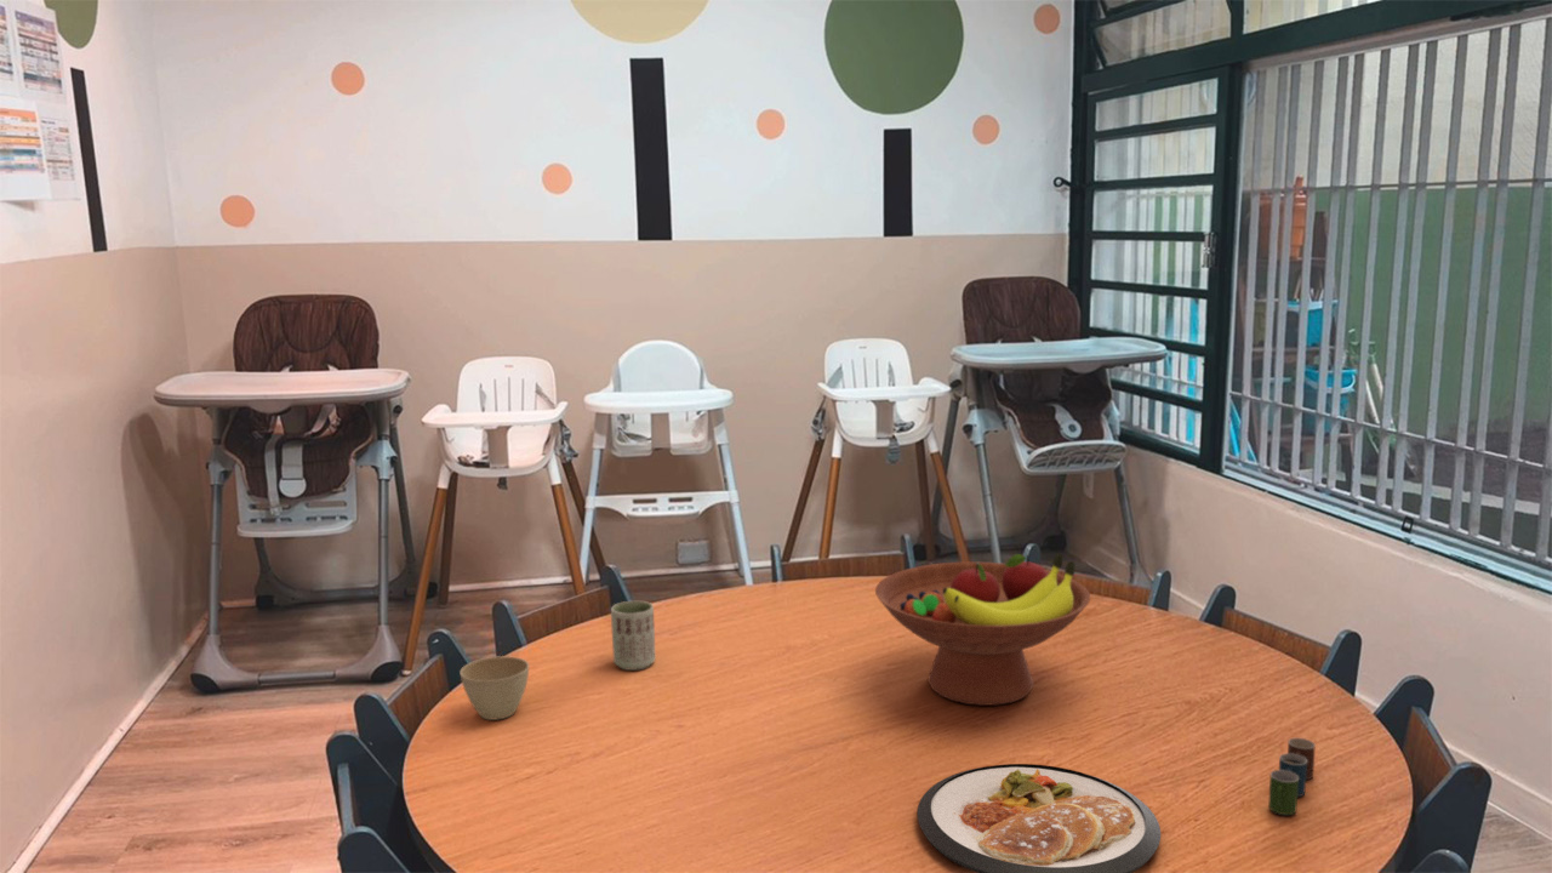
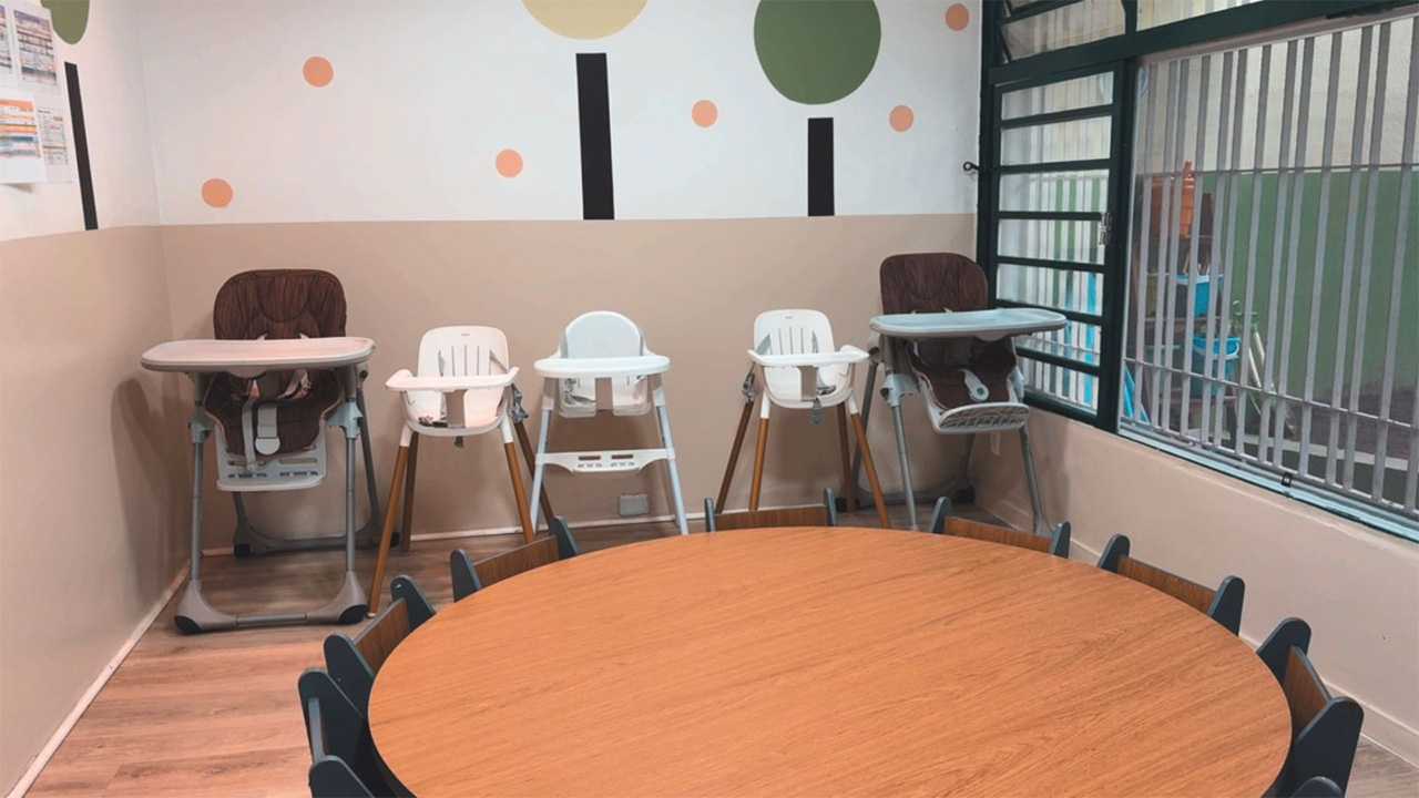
- cup (1291, 766)
- cup (633, 635)
- flower pot (496, 690)
- dish (1035, 812)
- fruit bowl (980, 620)
